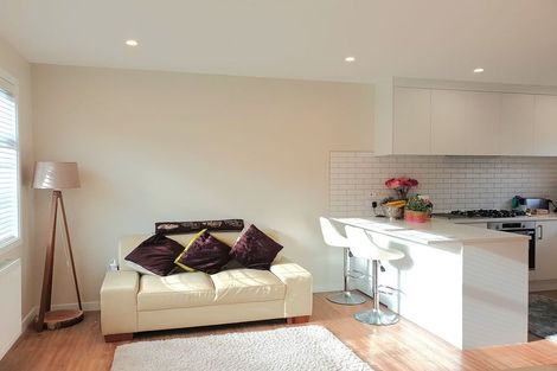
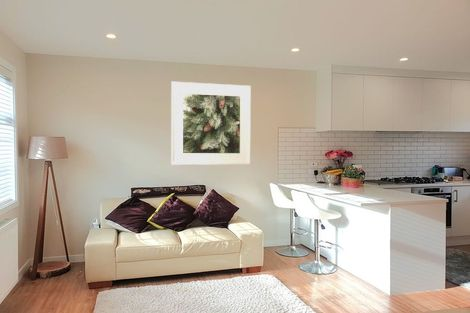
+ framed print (211, 124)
